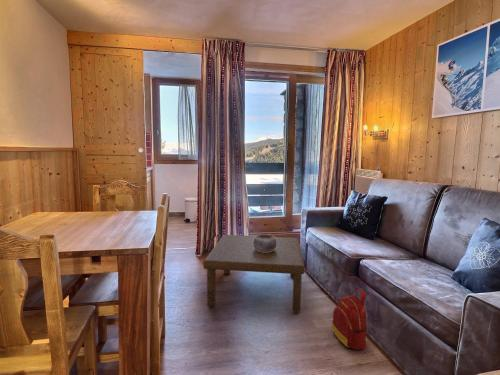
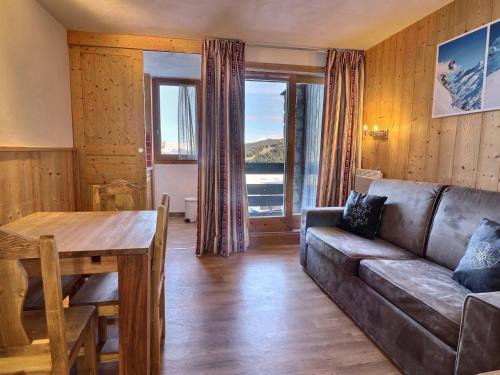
- coffee table (256, 269)
- backpack (349, 314)
- decorative bowl (264, 243)
